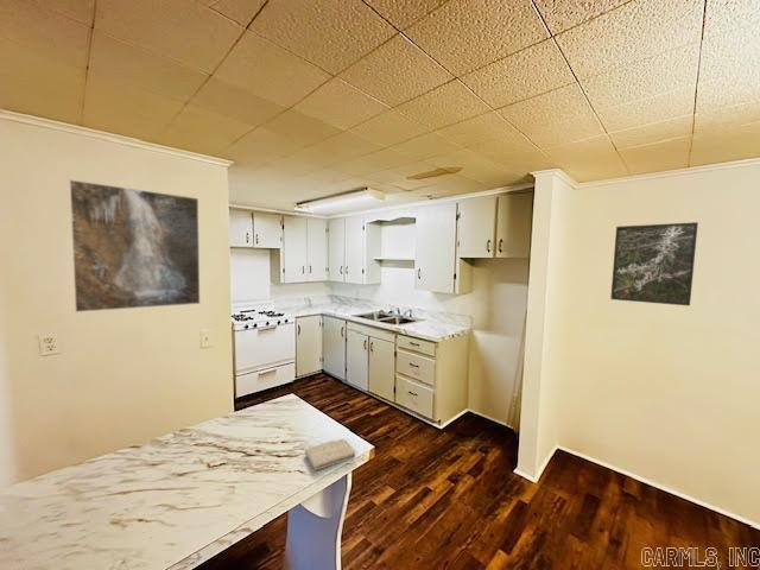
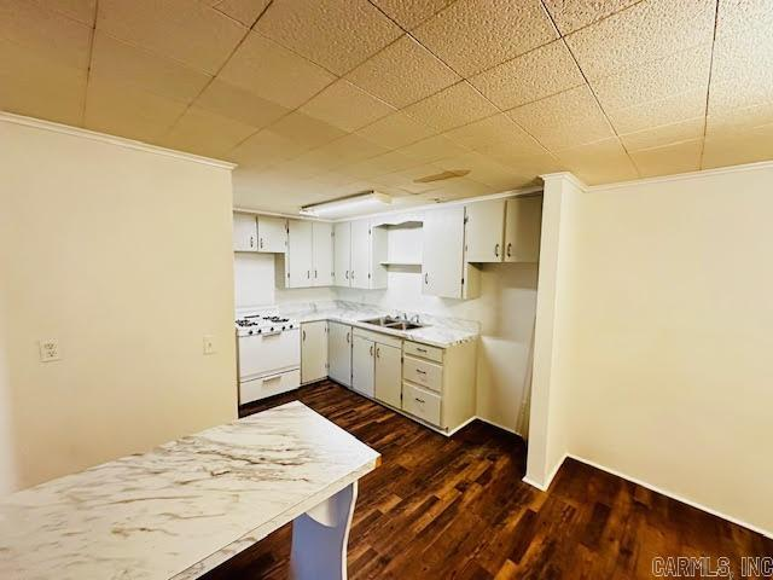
- washcloth (330, 452)
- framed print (651, 264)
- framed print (142, 249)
